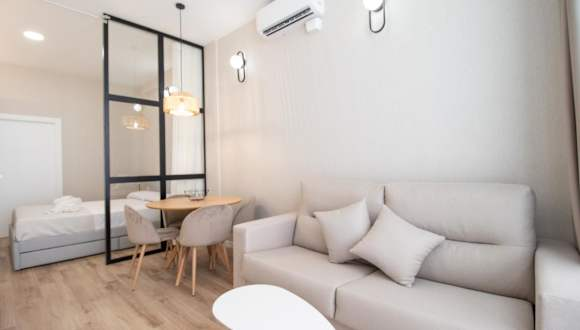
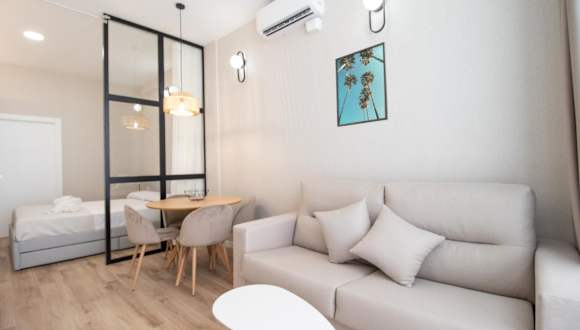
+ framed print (359, 87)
